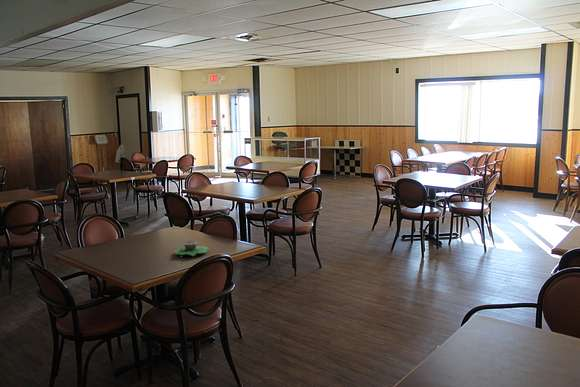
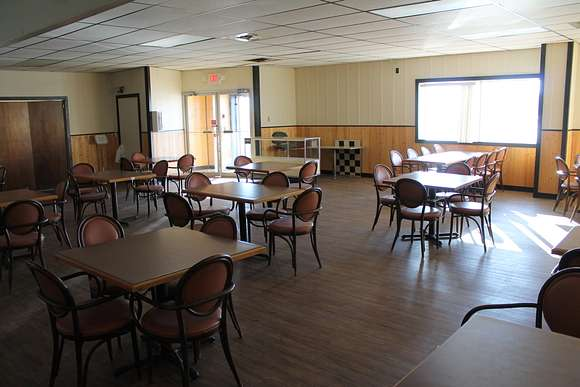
- succulent planter (192, 246)
